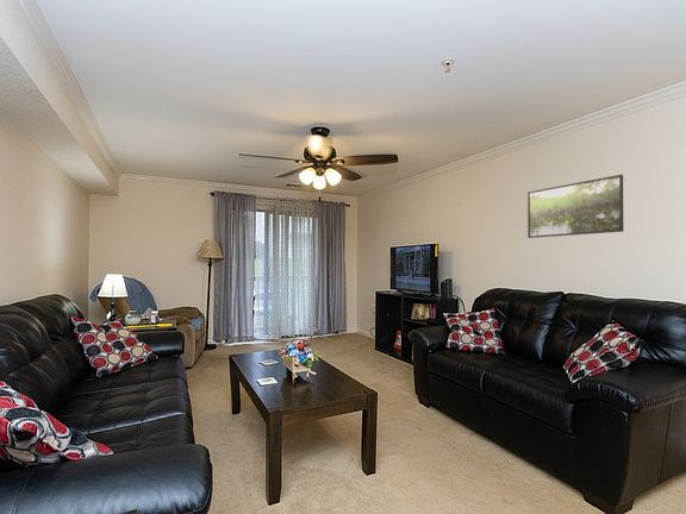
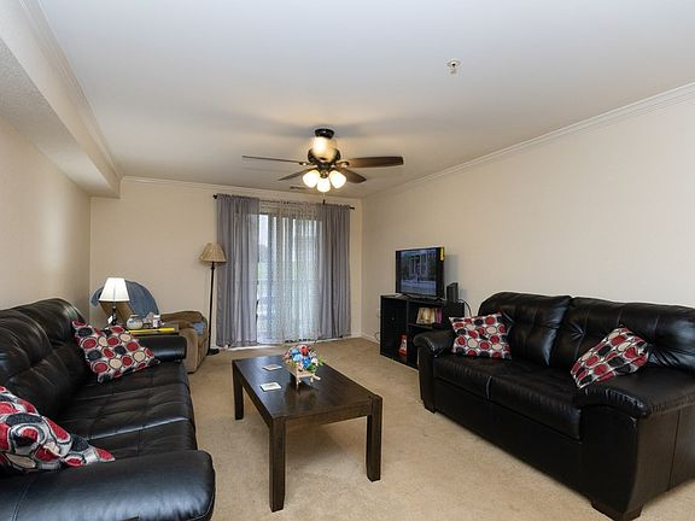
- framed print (569, 209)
